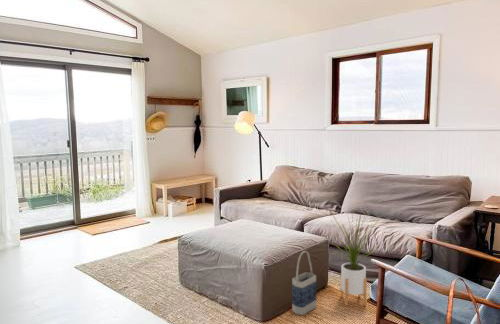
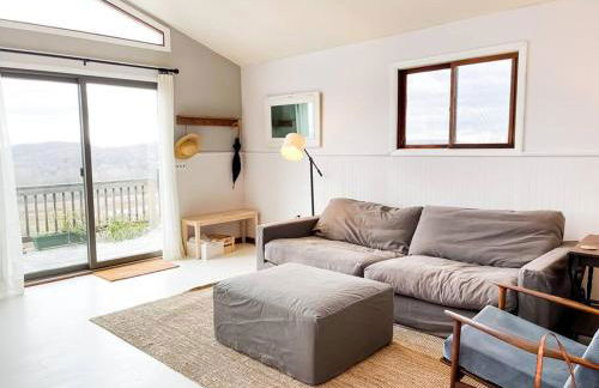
- house plant (353, 255)
- bag (304, 280)
